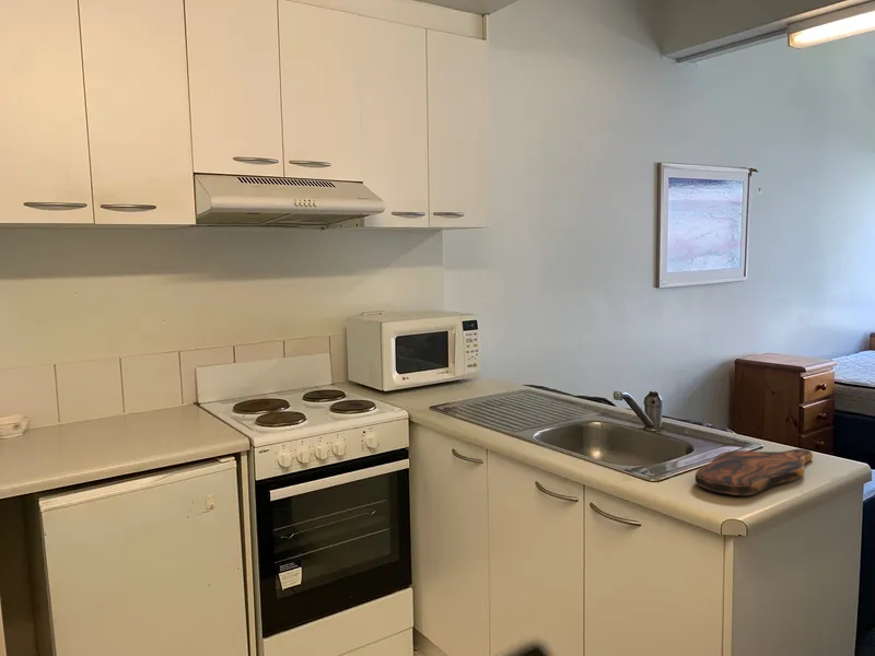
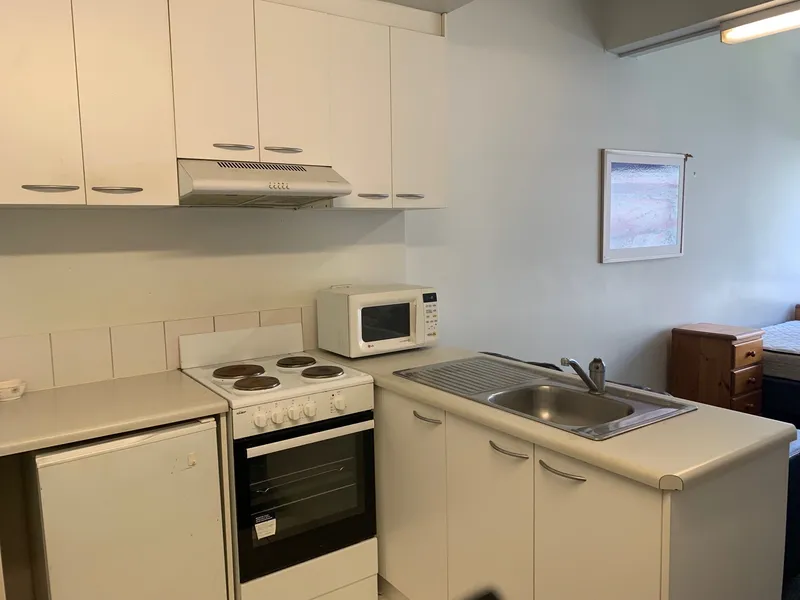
- cutting board (756, 466)
